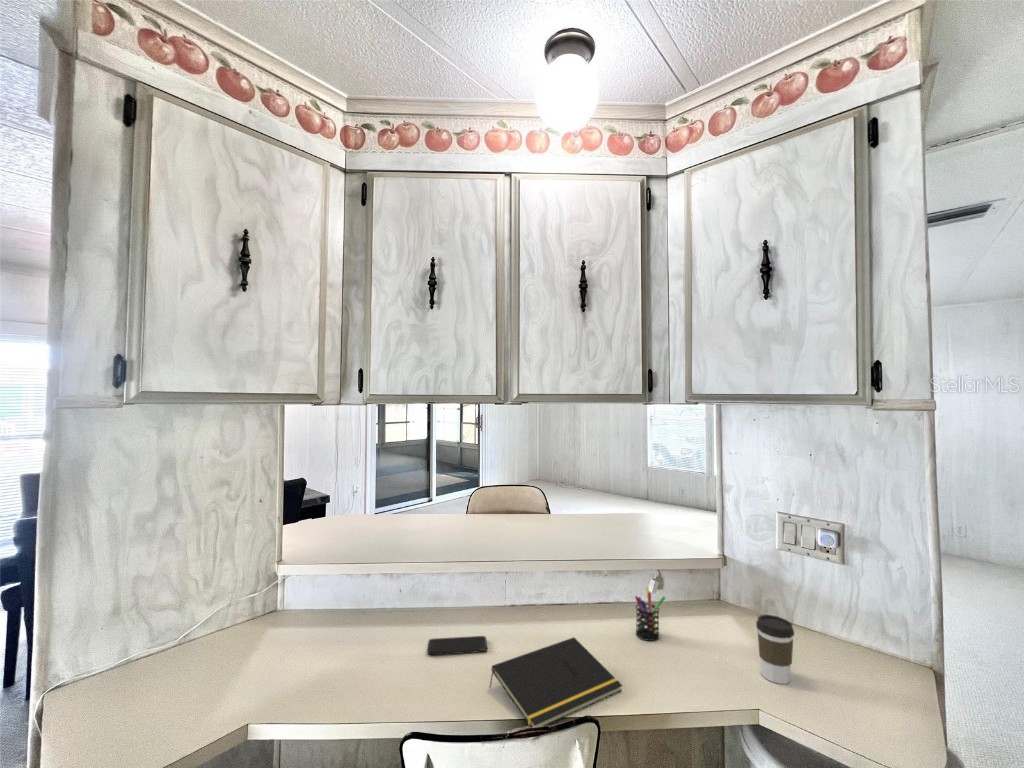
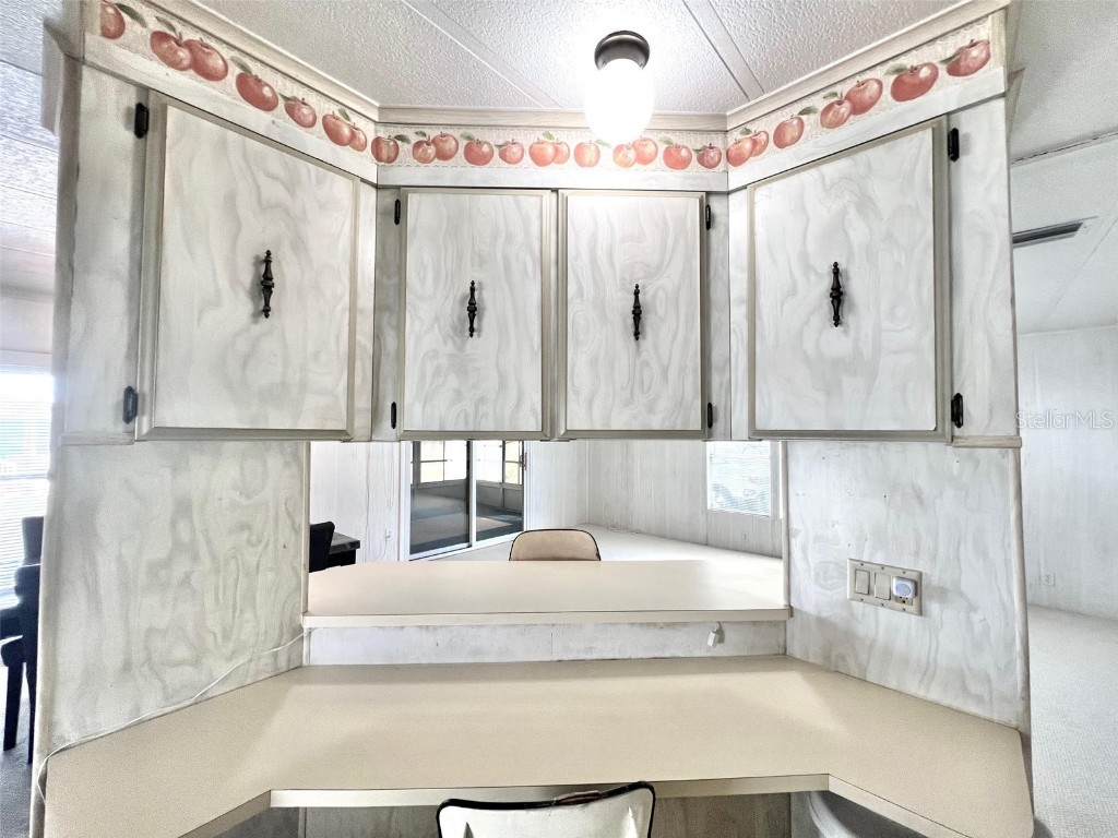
- coffee cup (775, 649)
- notepad (556, 678)
- smartphone (457, 645)
- pen holder (650, 612)
